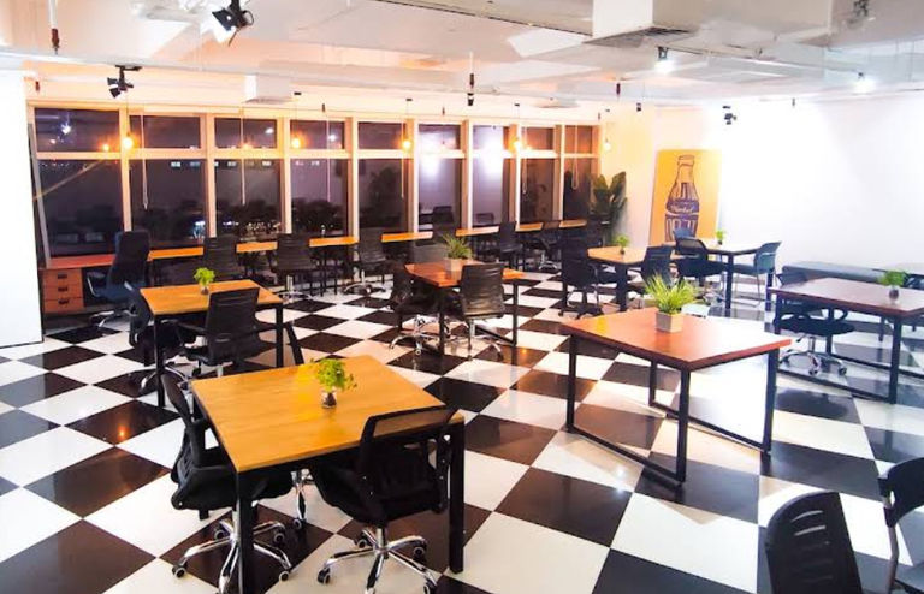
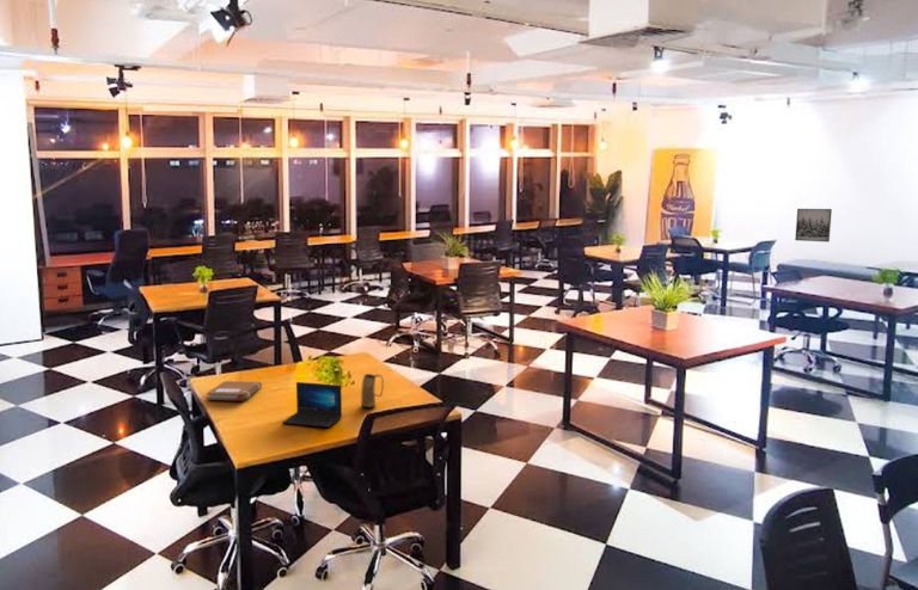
+ laptop (312, 404)
+ wall art (813, 225)
+ notebook (234, 391)
+ mug (372, 391)
